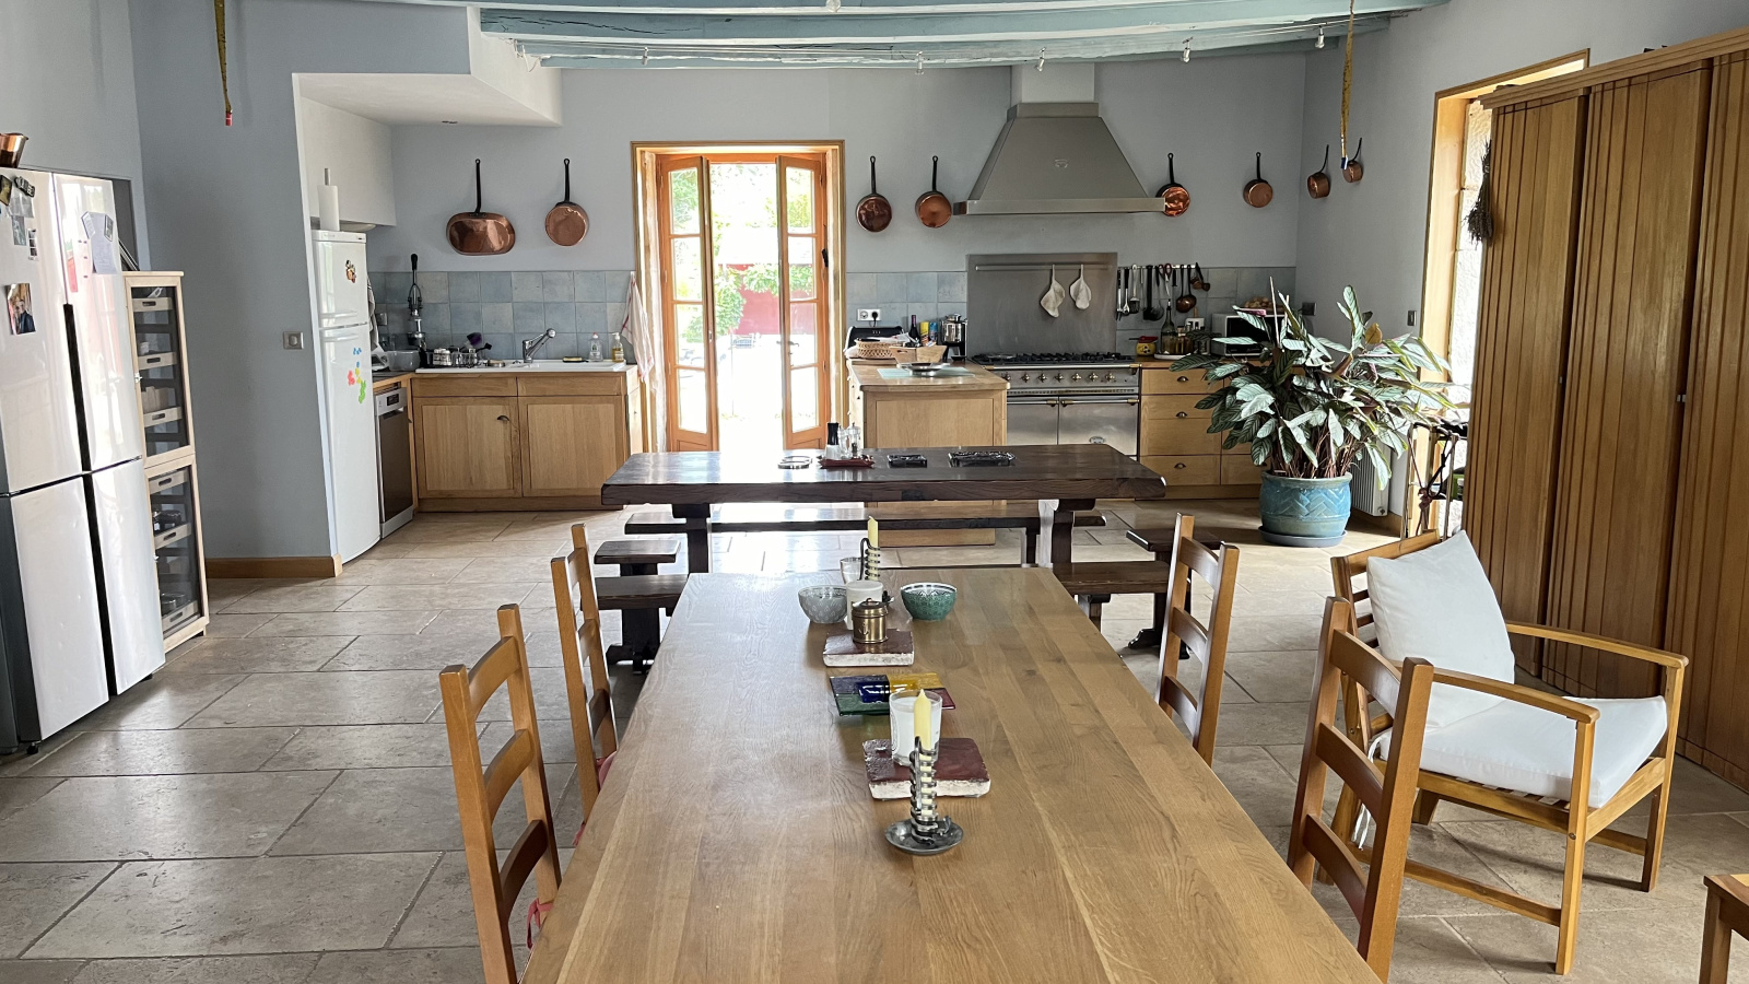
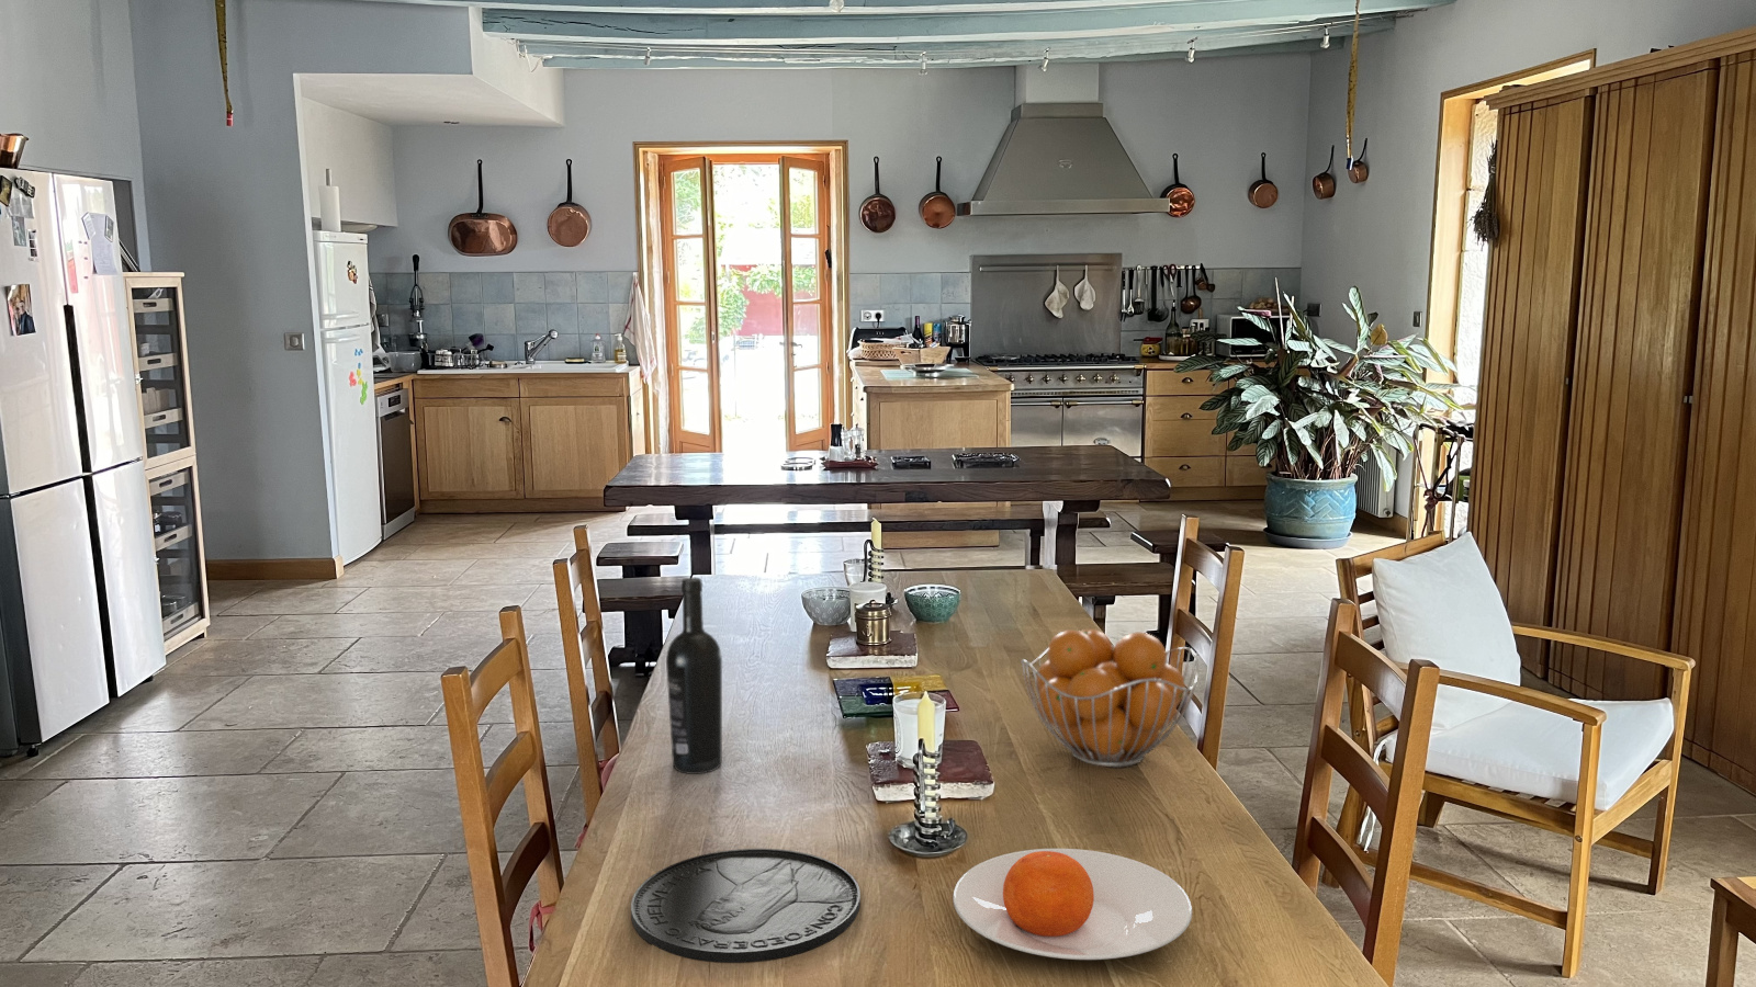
+ plate (747, 900)
+ fruit basket (1108, 692)
+ wine bottle (693, 674)
+ plate (1070, 891)
